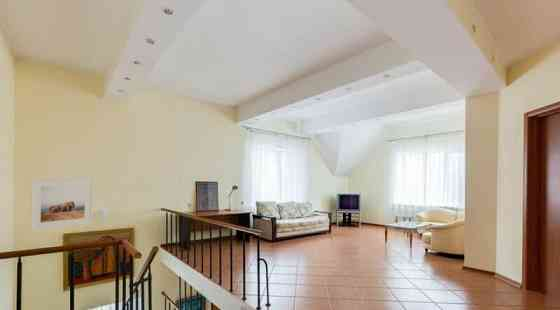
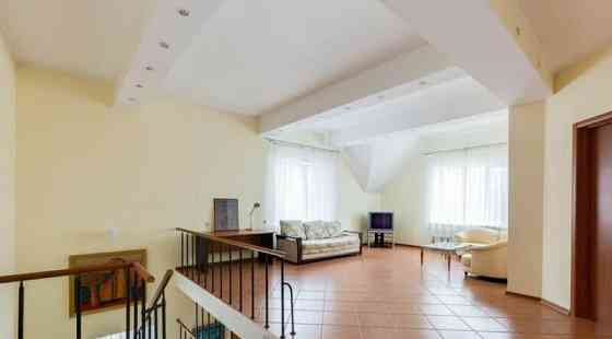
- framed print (63, 202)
